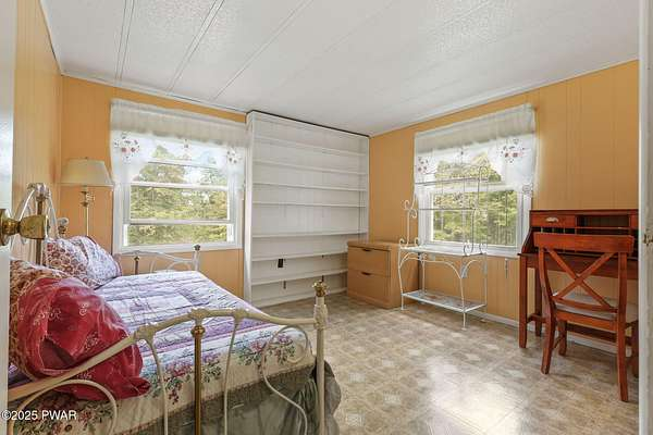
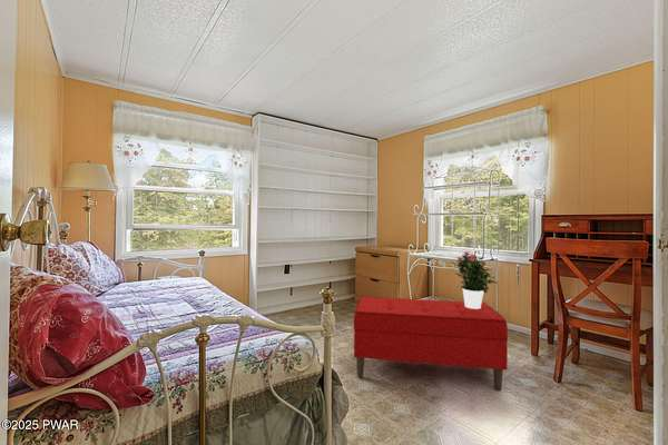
+ bench (423, 338)
+ potted flower (472, 279)
